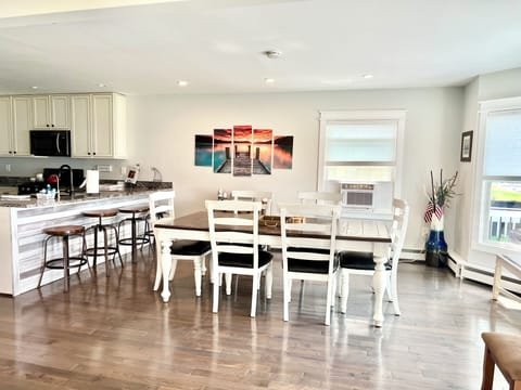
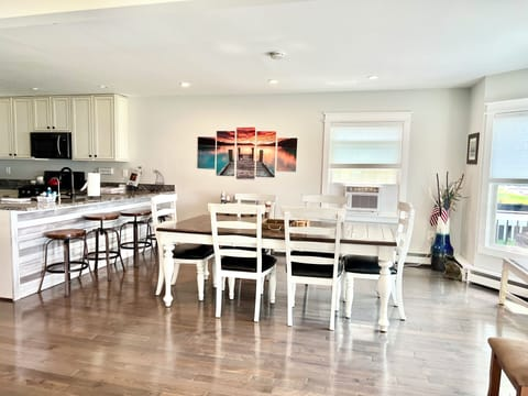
+ wall caddy (452, 270)
